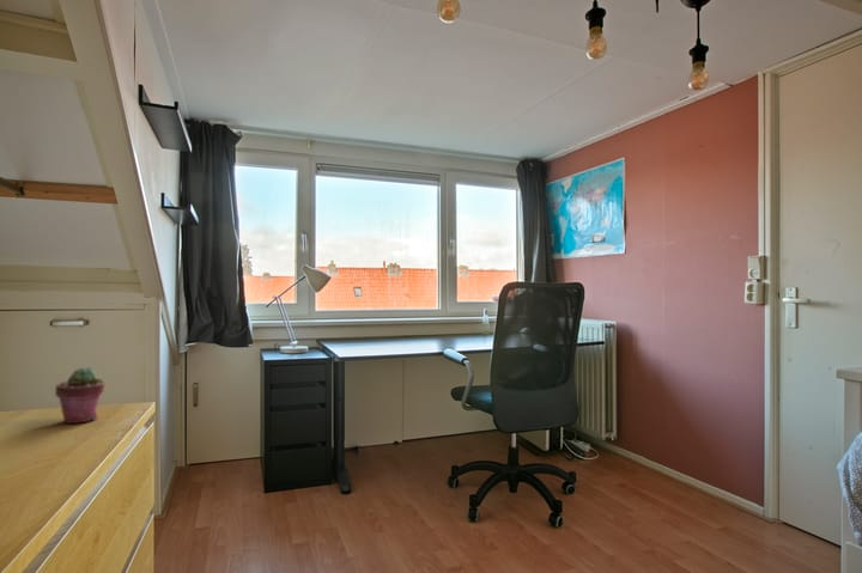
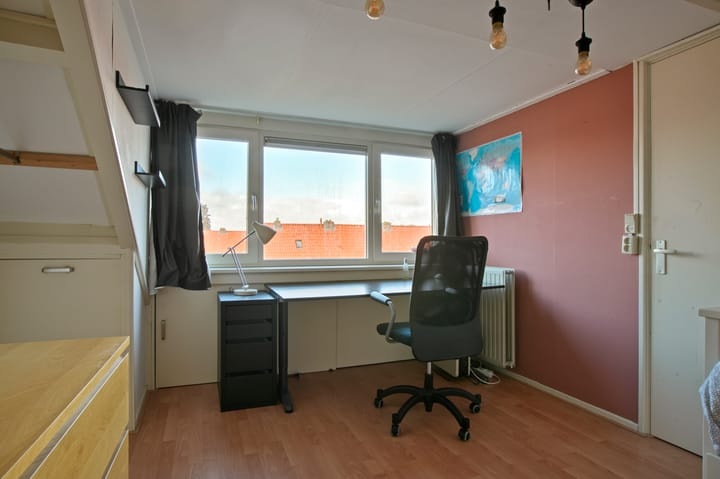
- potted succulent (80, 394)
